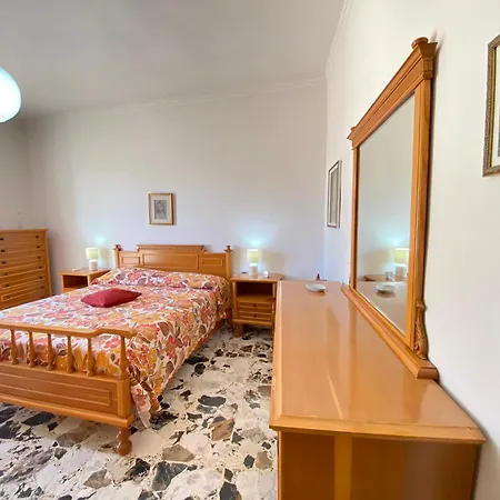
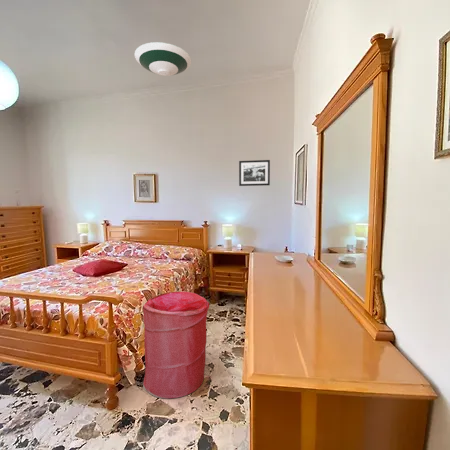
+ laundry hamper (176, 338)
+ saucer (163, 66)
+ picture frame (254, 173)
